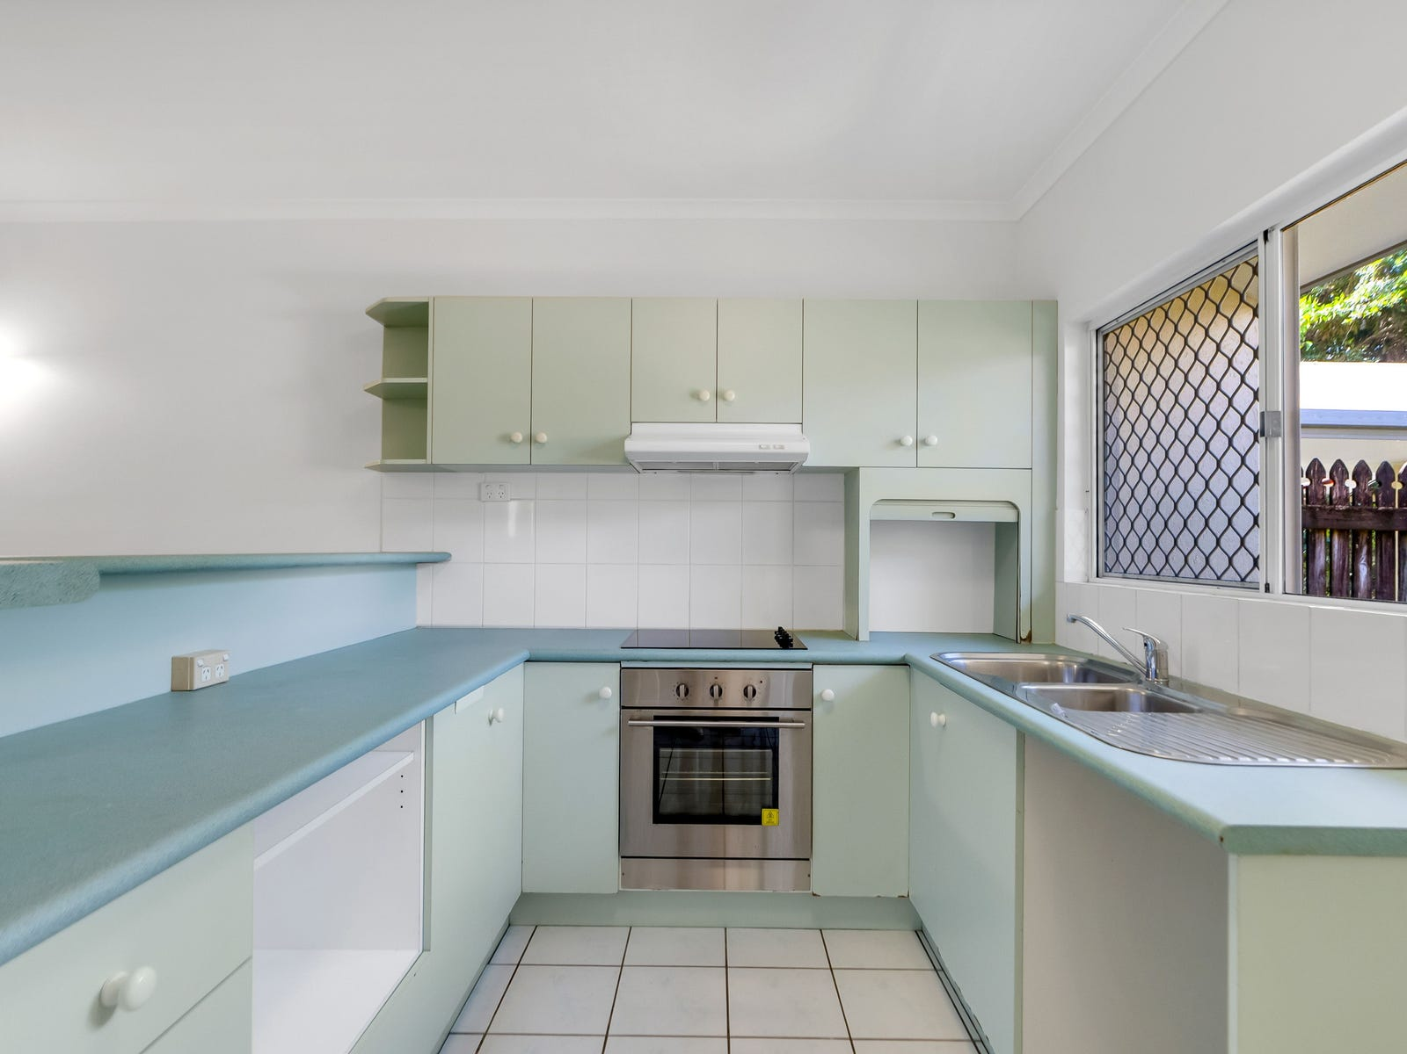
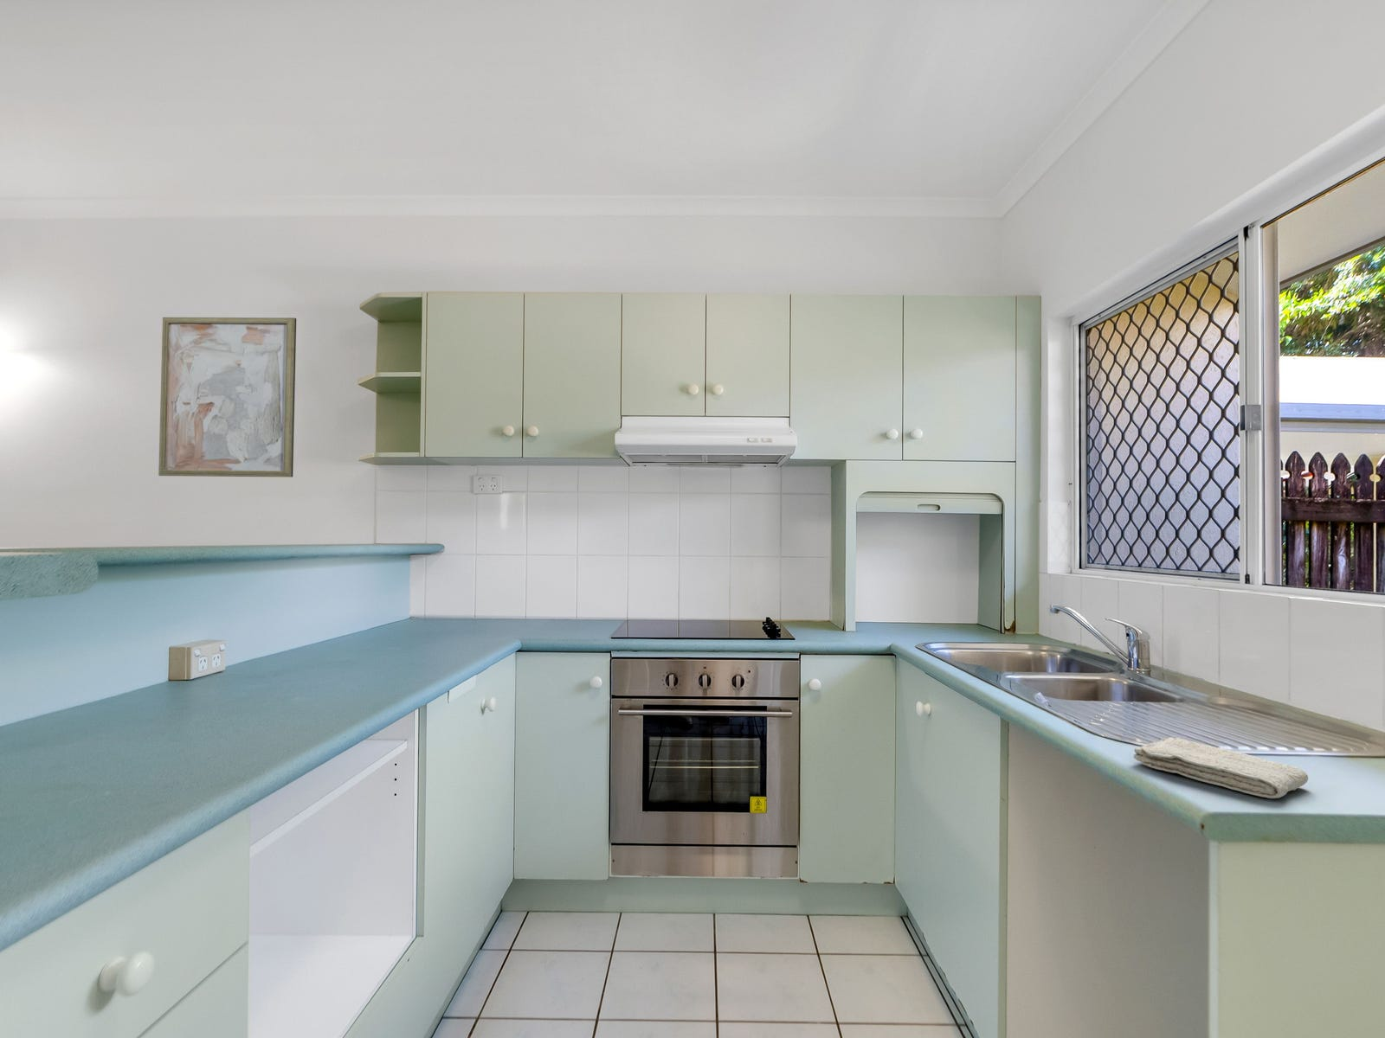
+ washcloth (1216, 764)
+ wall art (227, 396)
